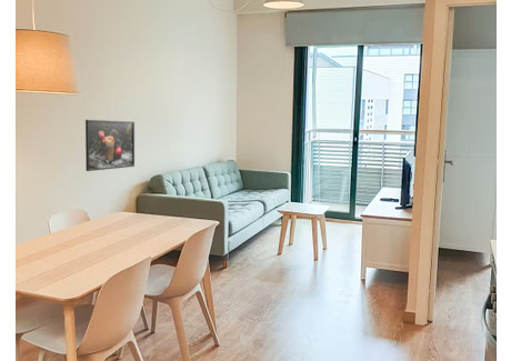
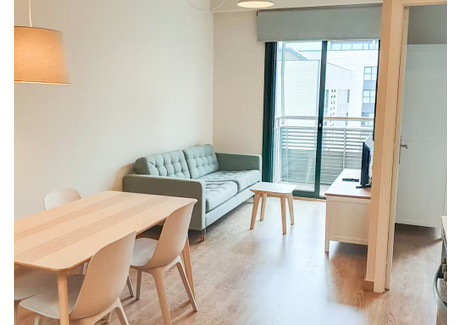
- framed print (111, 144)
